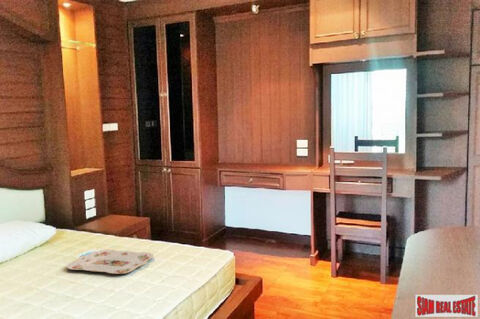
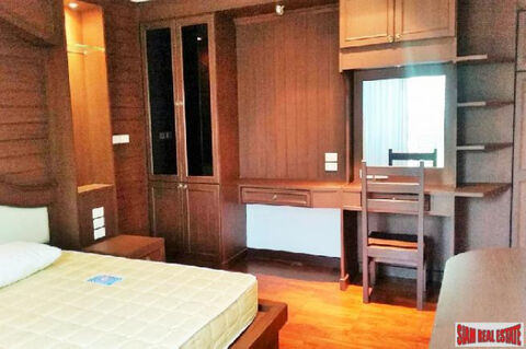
- serving tray (111, 261)
